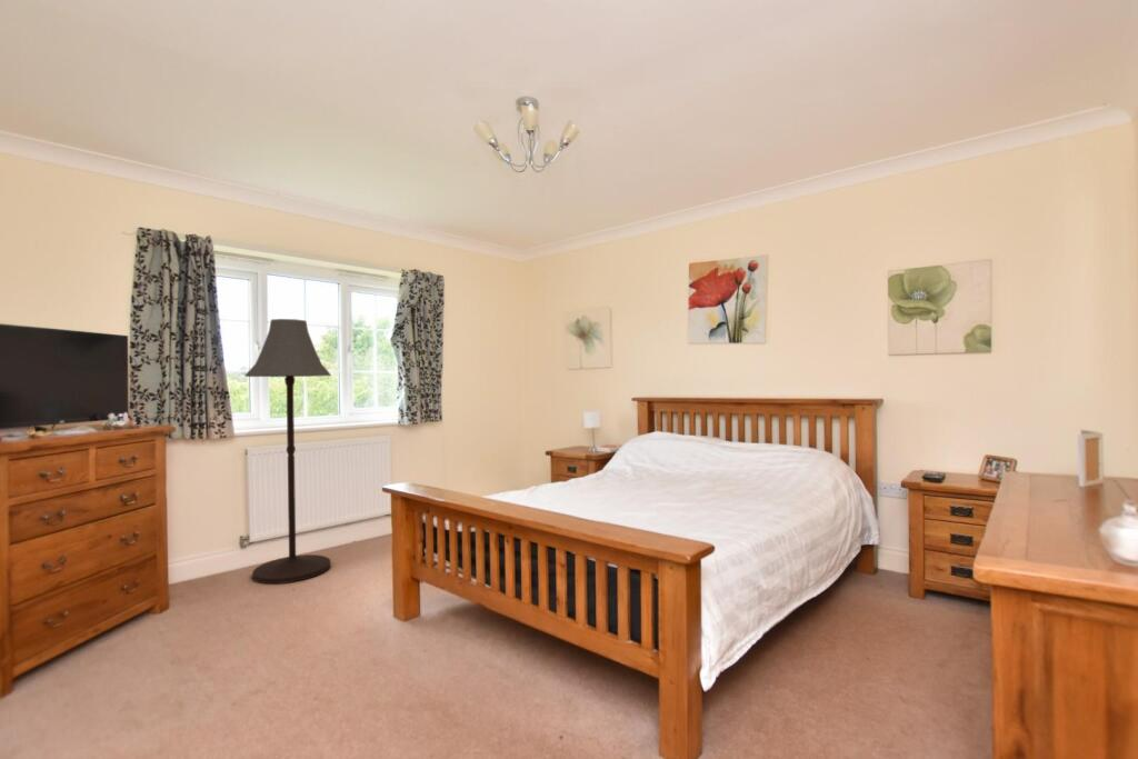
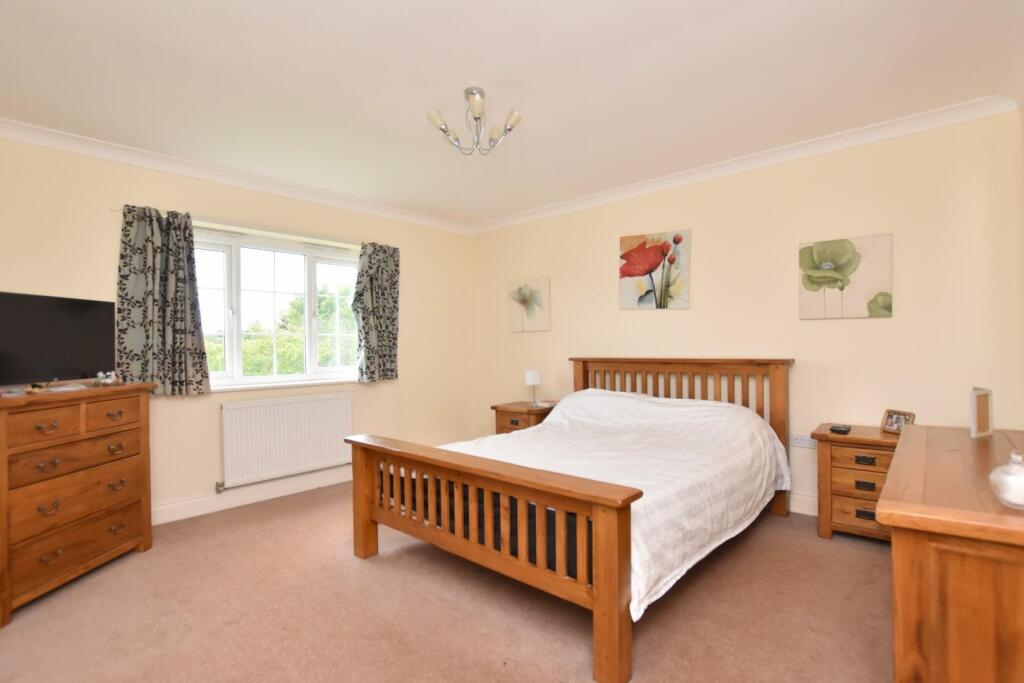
- floor lamp (290, 446)
